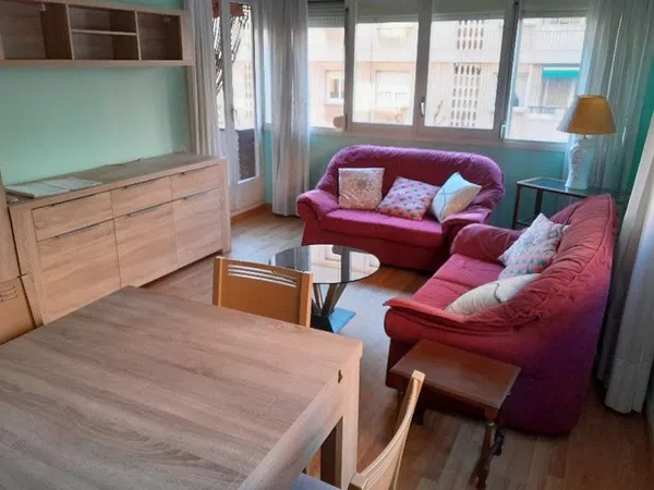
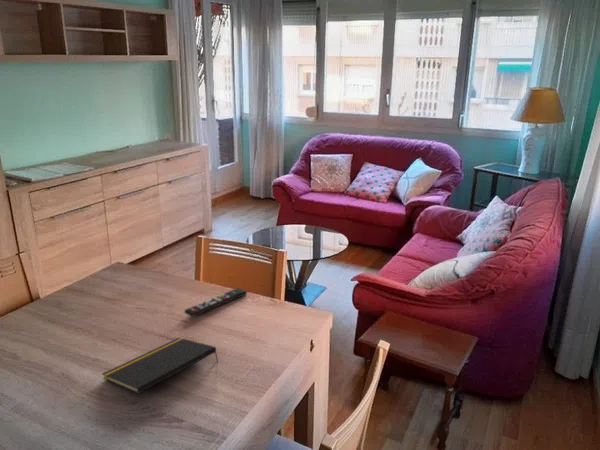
+ notepad (160, 362)
+ remote control (217, 301)
